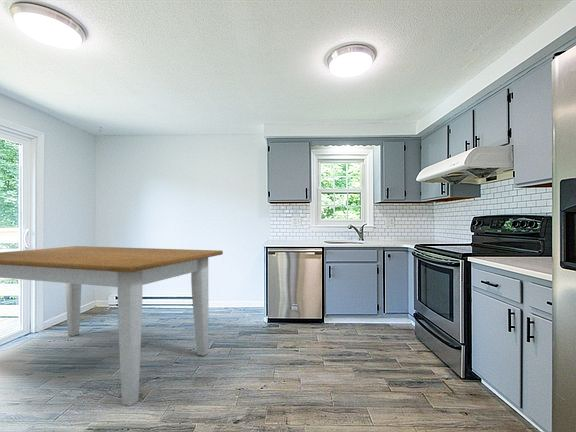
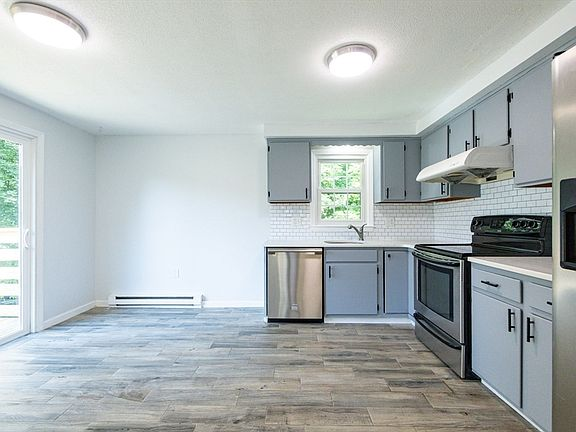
- table (80, 304)
